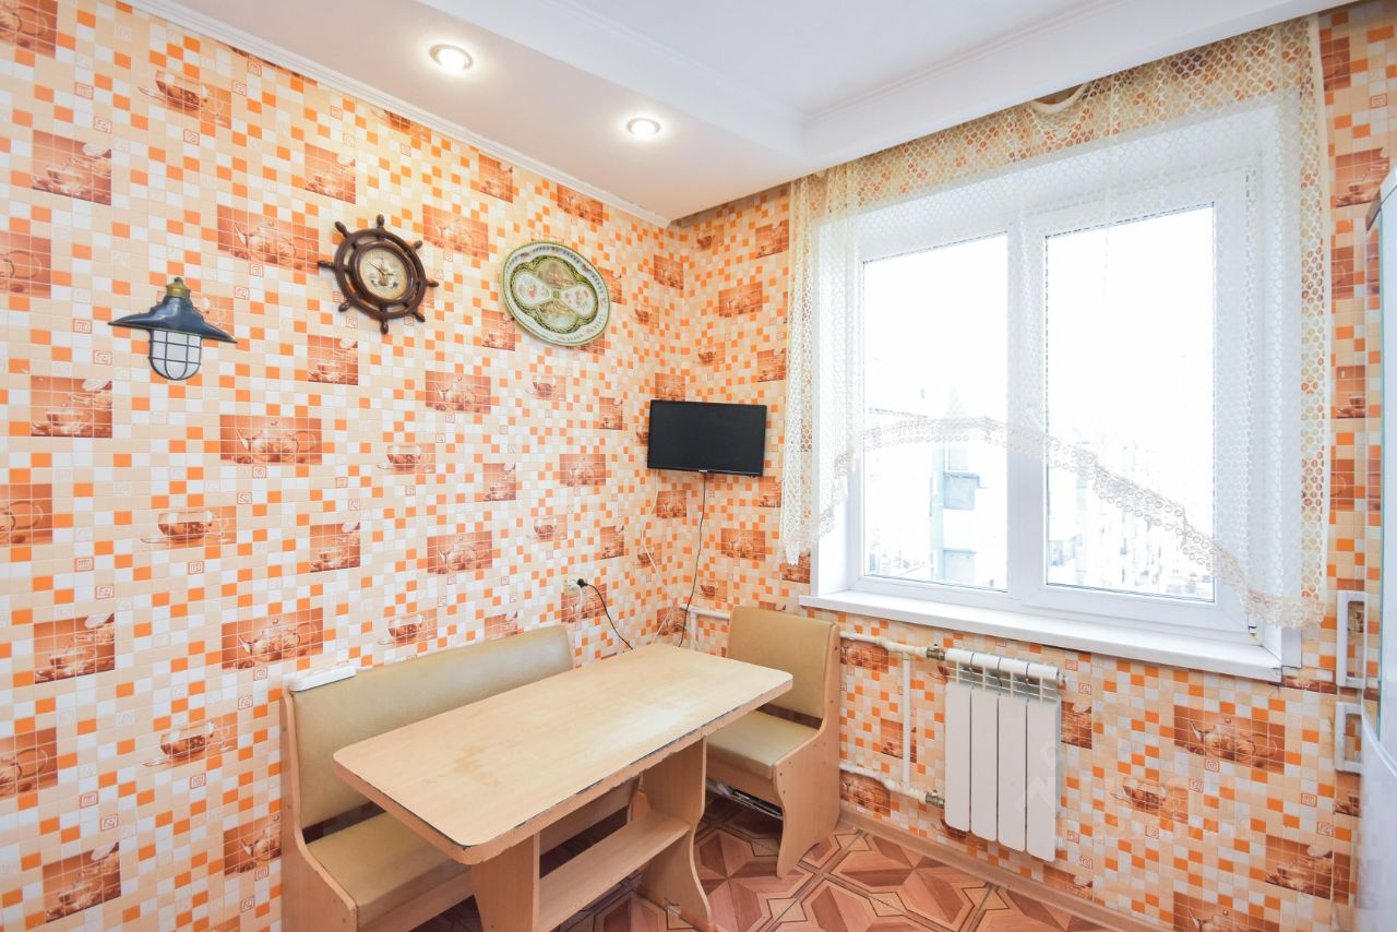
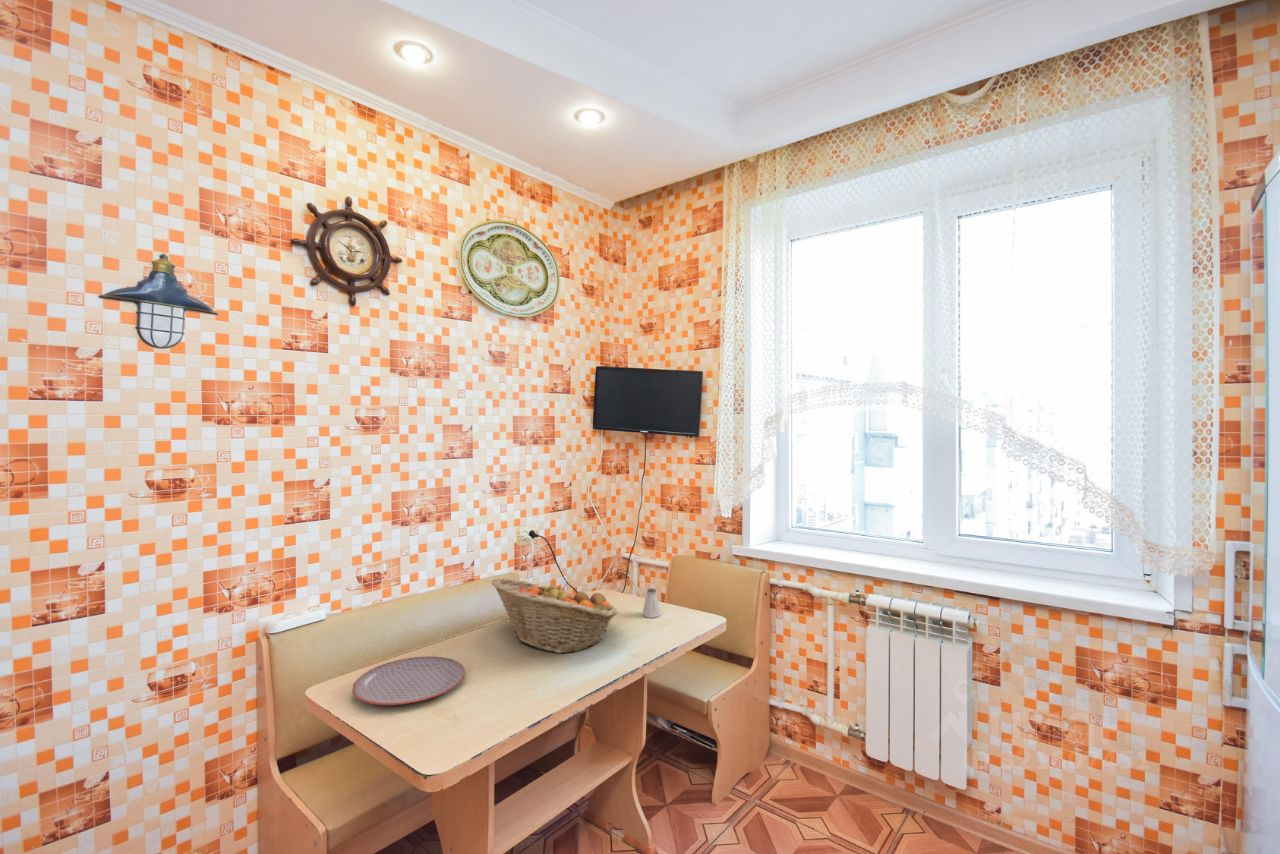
+ saltshaker (651, 602)
+ fruit basket (553, 607)
+ plate (410, 681)
